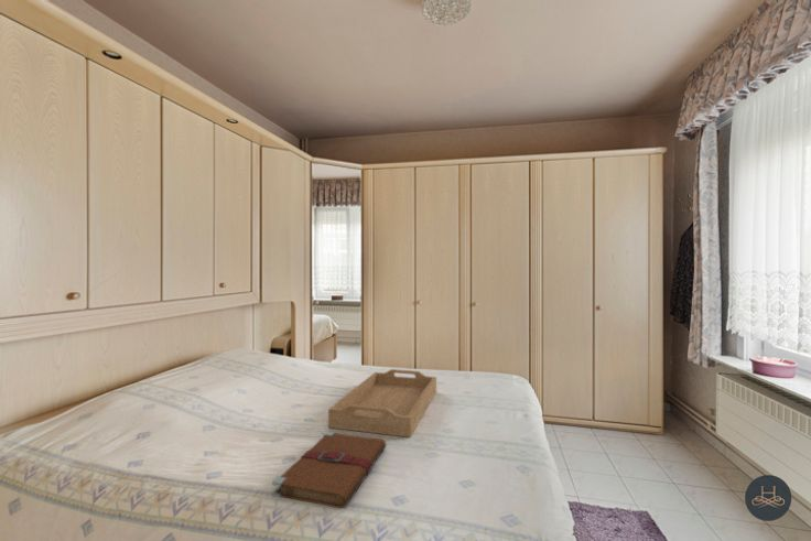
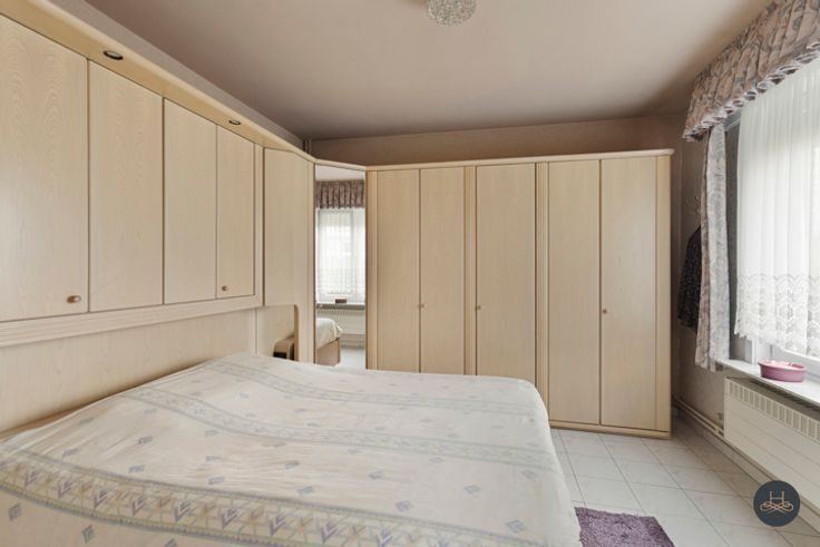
- serving tray (389, 396)
- book (337, 461)
